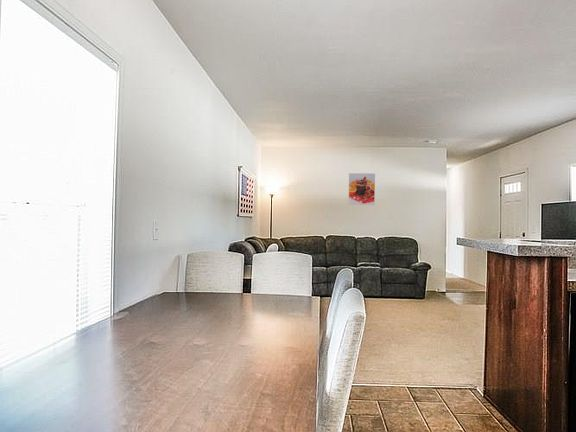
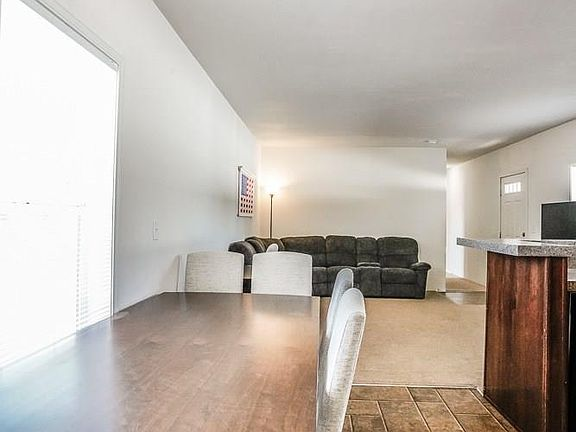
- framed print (361, 189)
